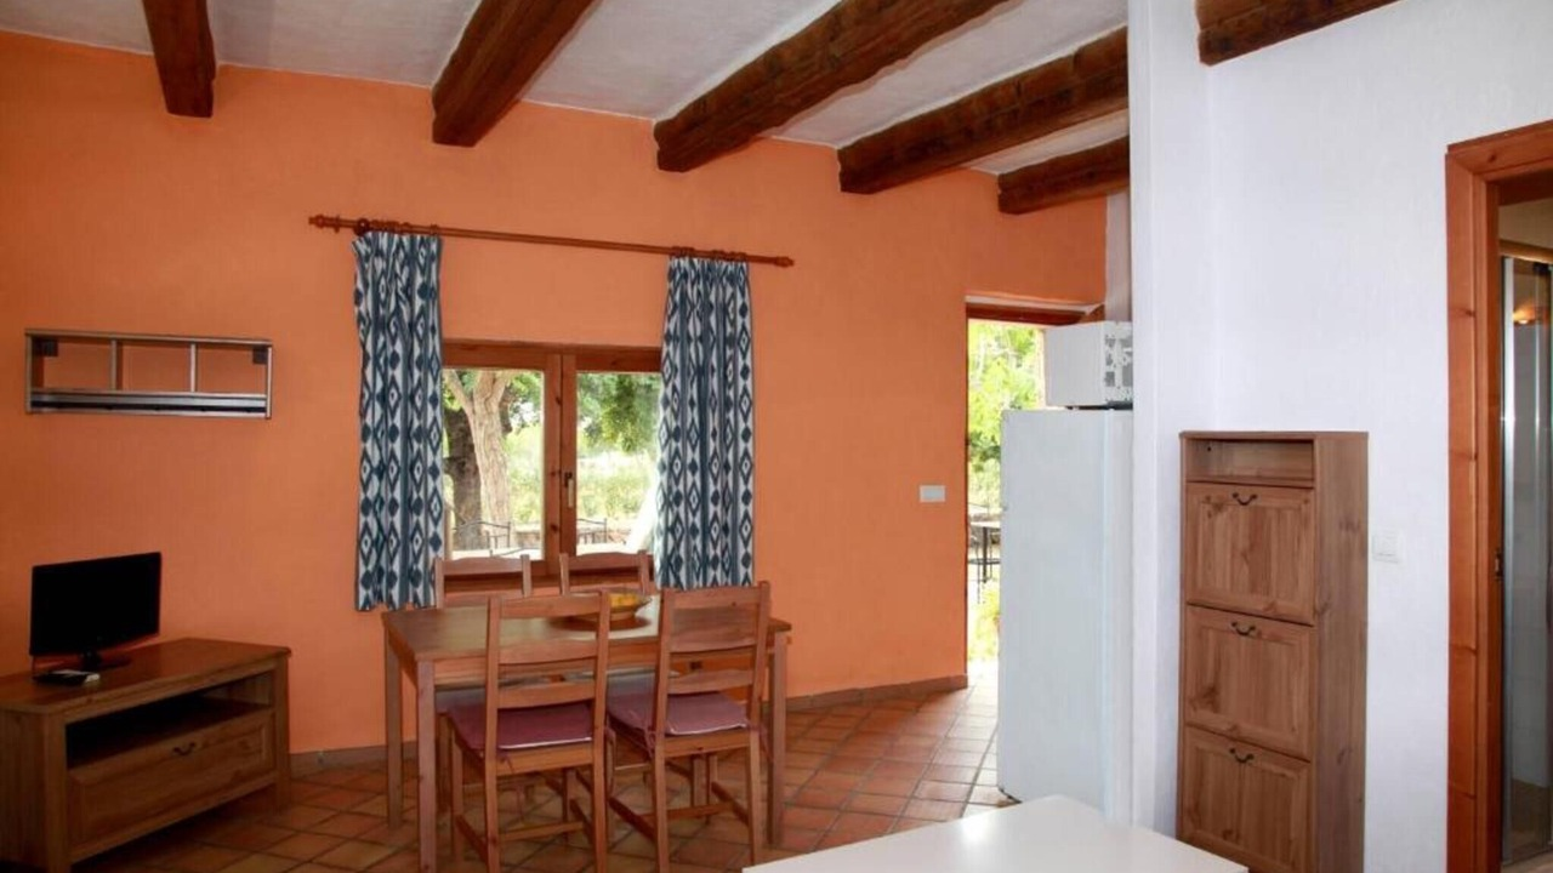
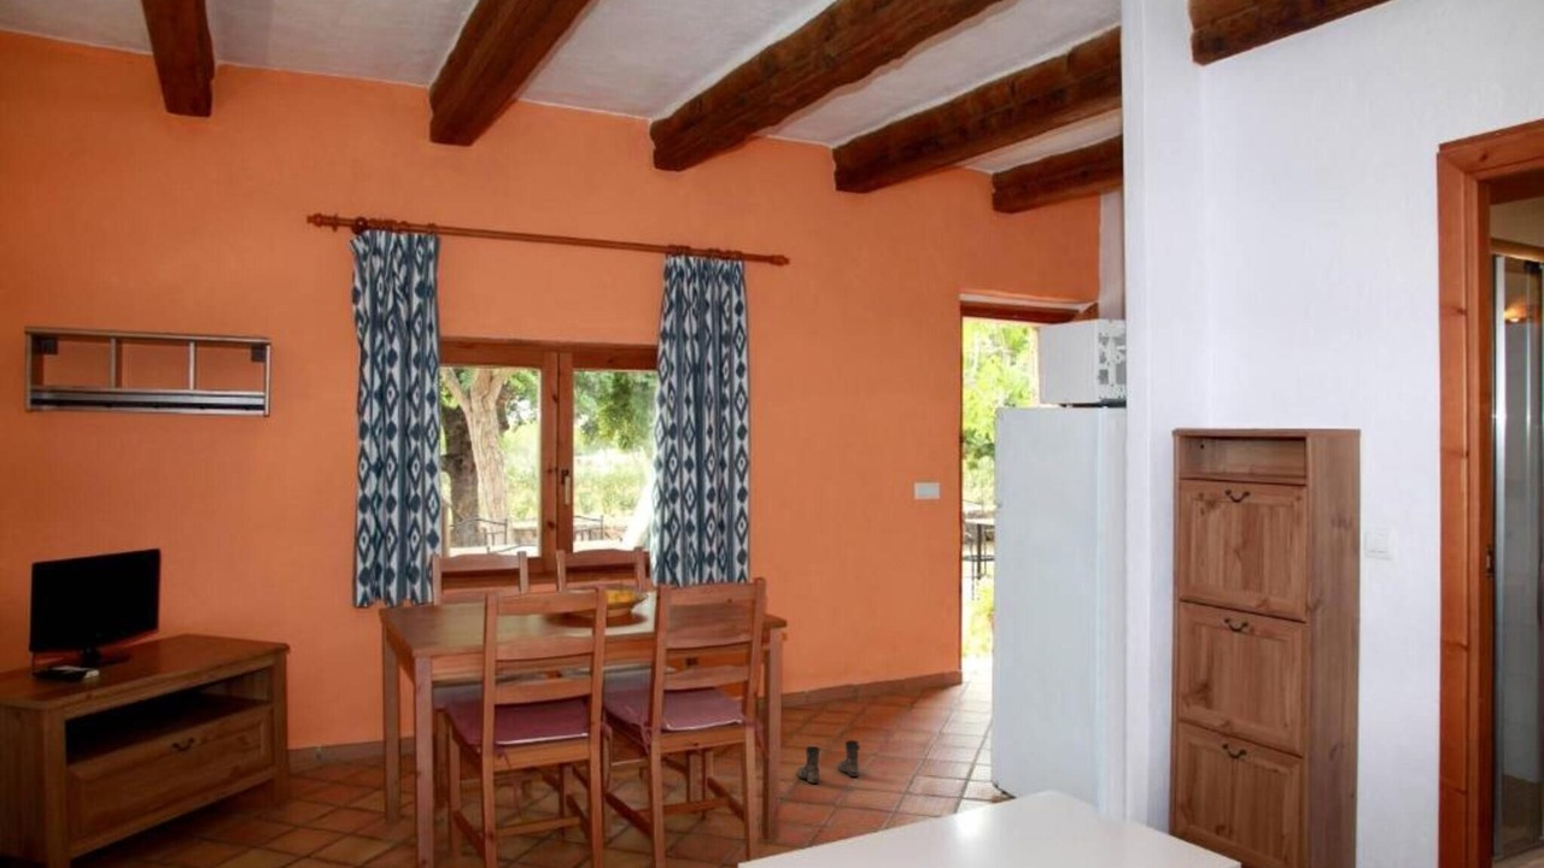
+ boots (818, 758)
